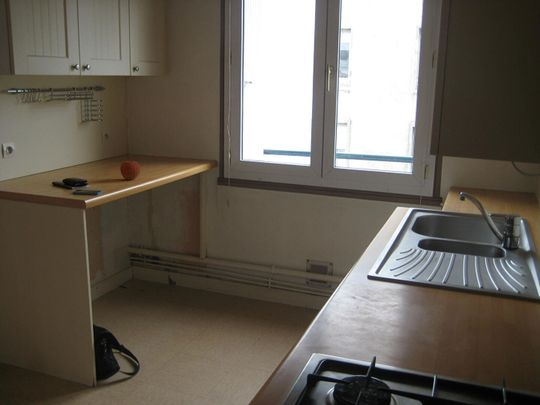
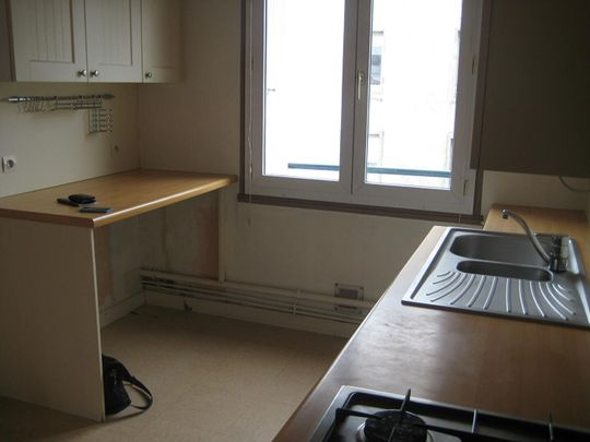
- fruit (130, 169)
